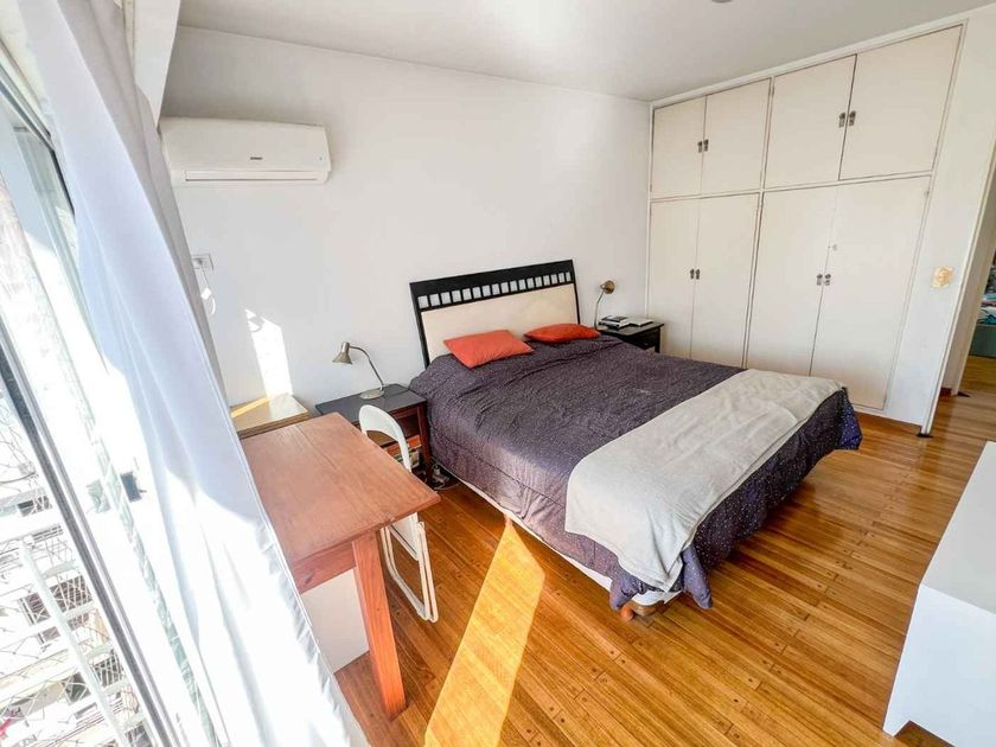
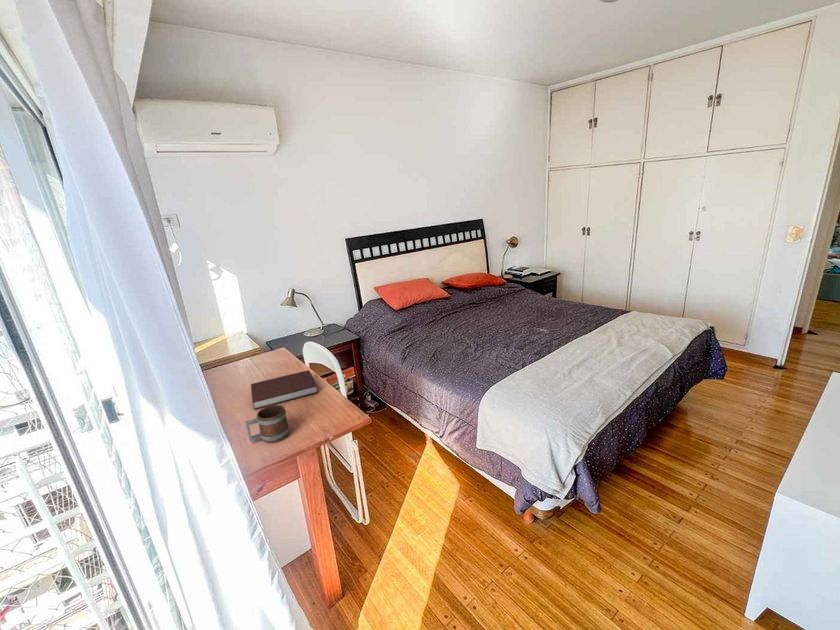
+ notebook (283, 388)
+ mug (267, 425)
